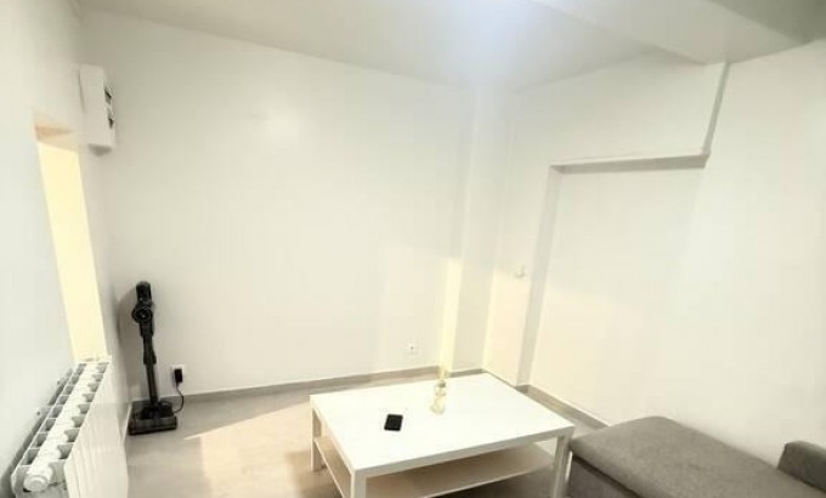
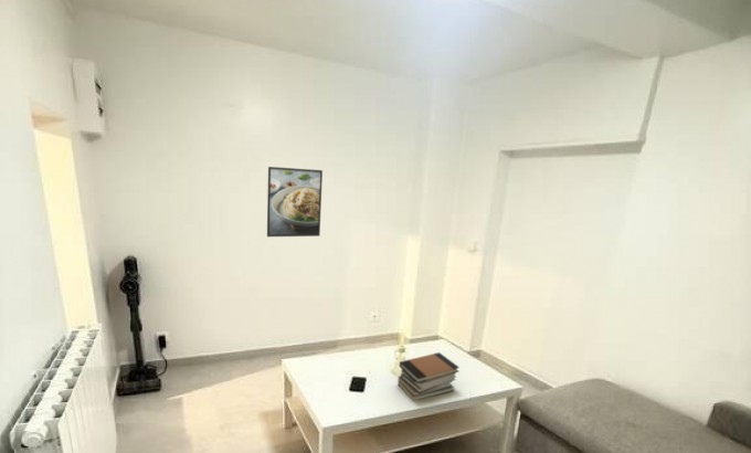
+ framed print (295, 202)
+ book stack (427, 376)
